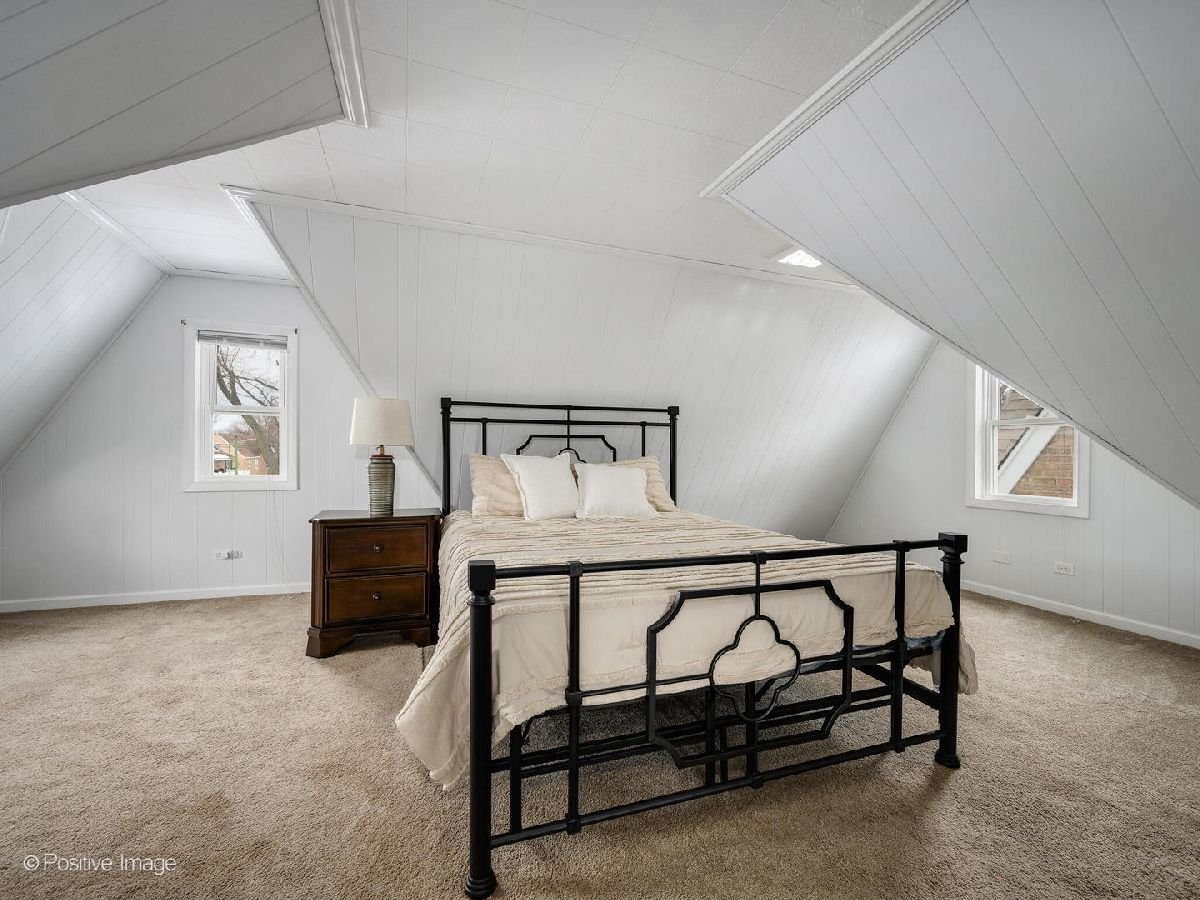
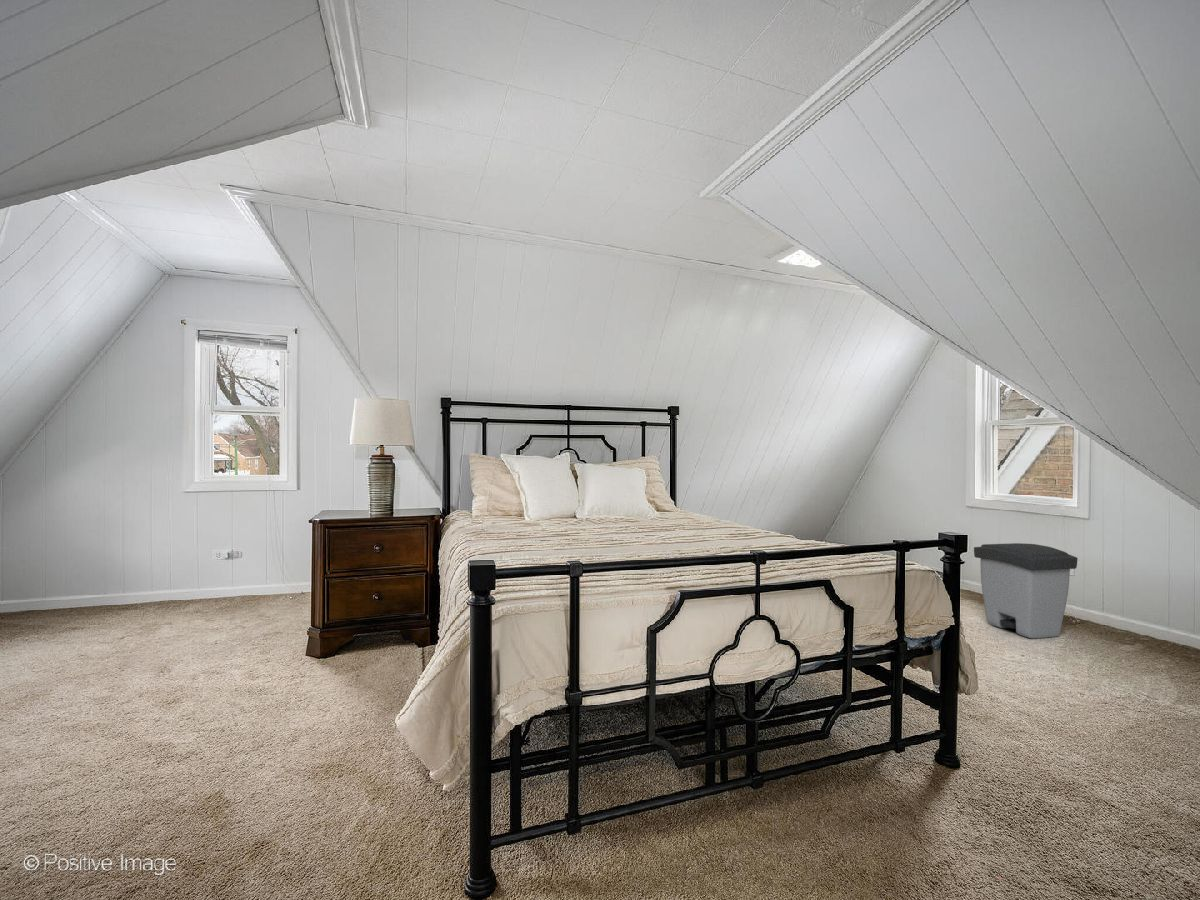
+ trash can (1024, 588)
